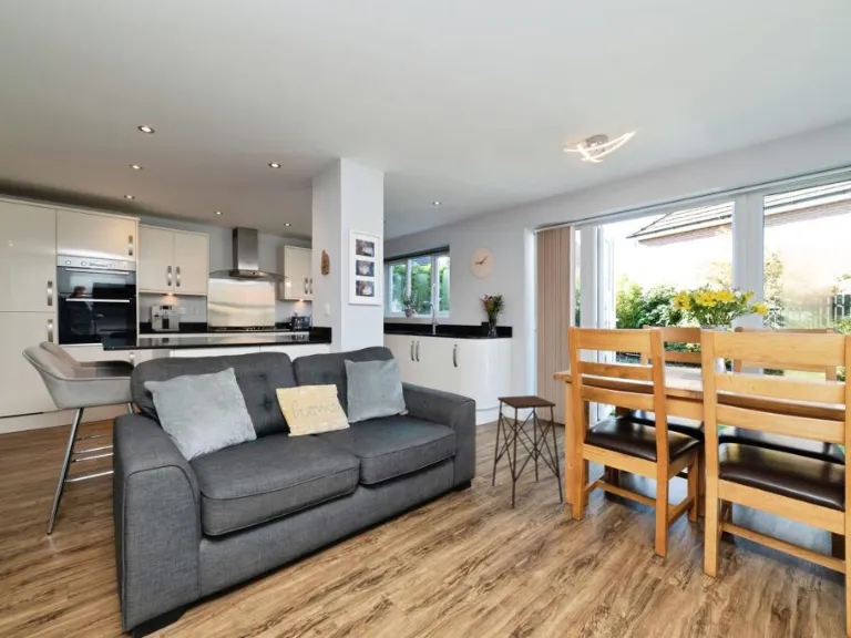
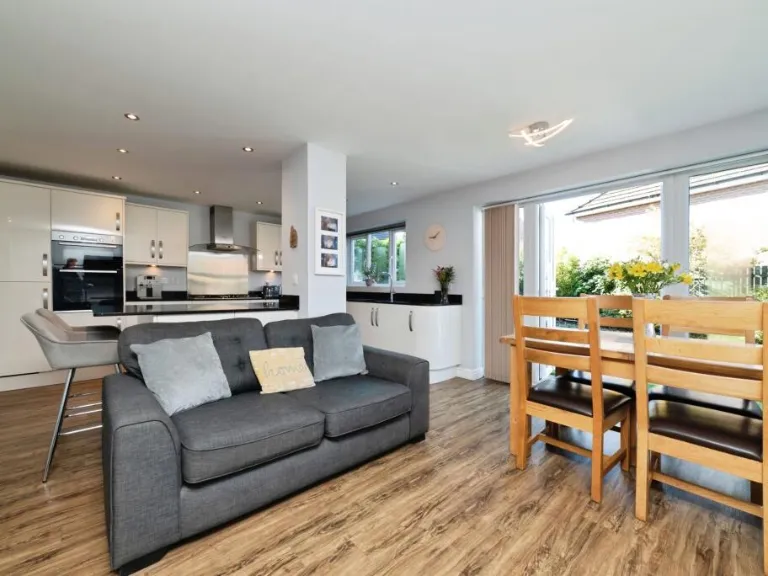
- side table (525, 446)
